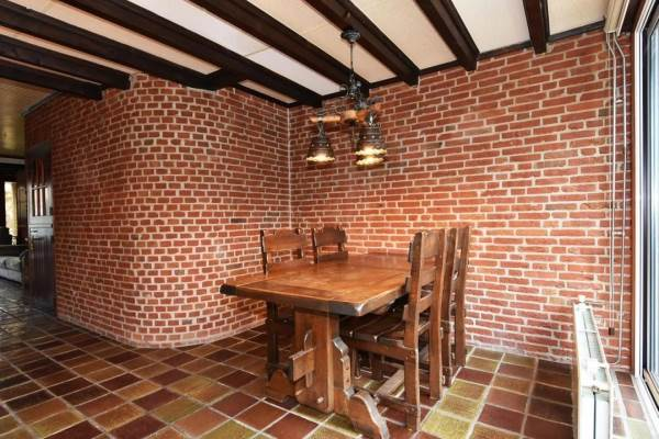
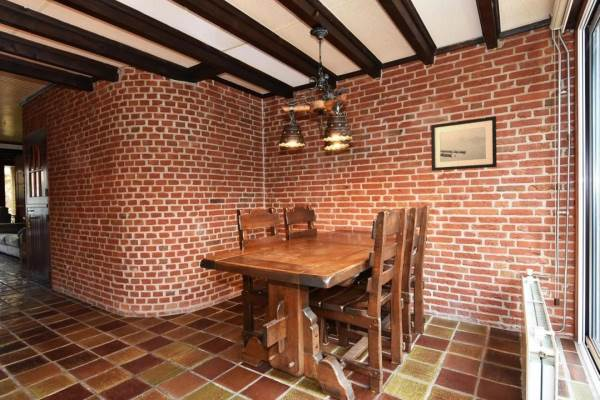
+ wall art (462, 145)
